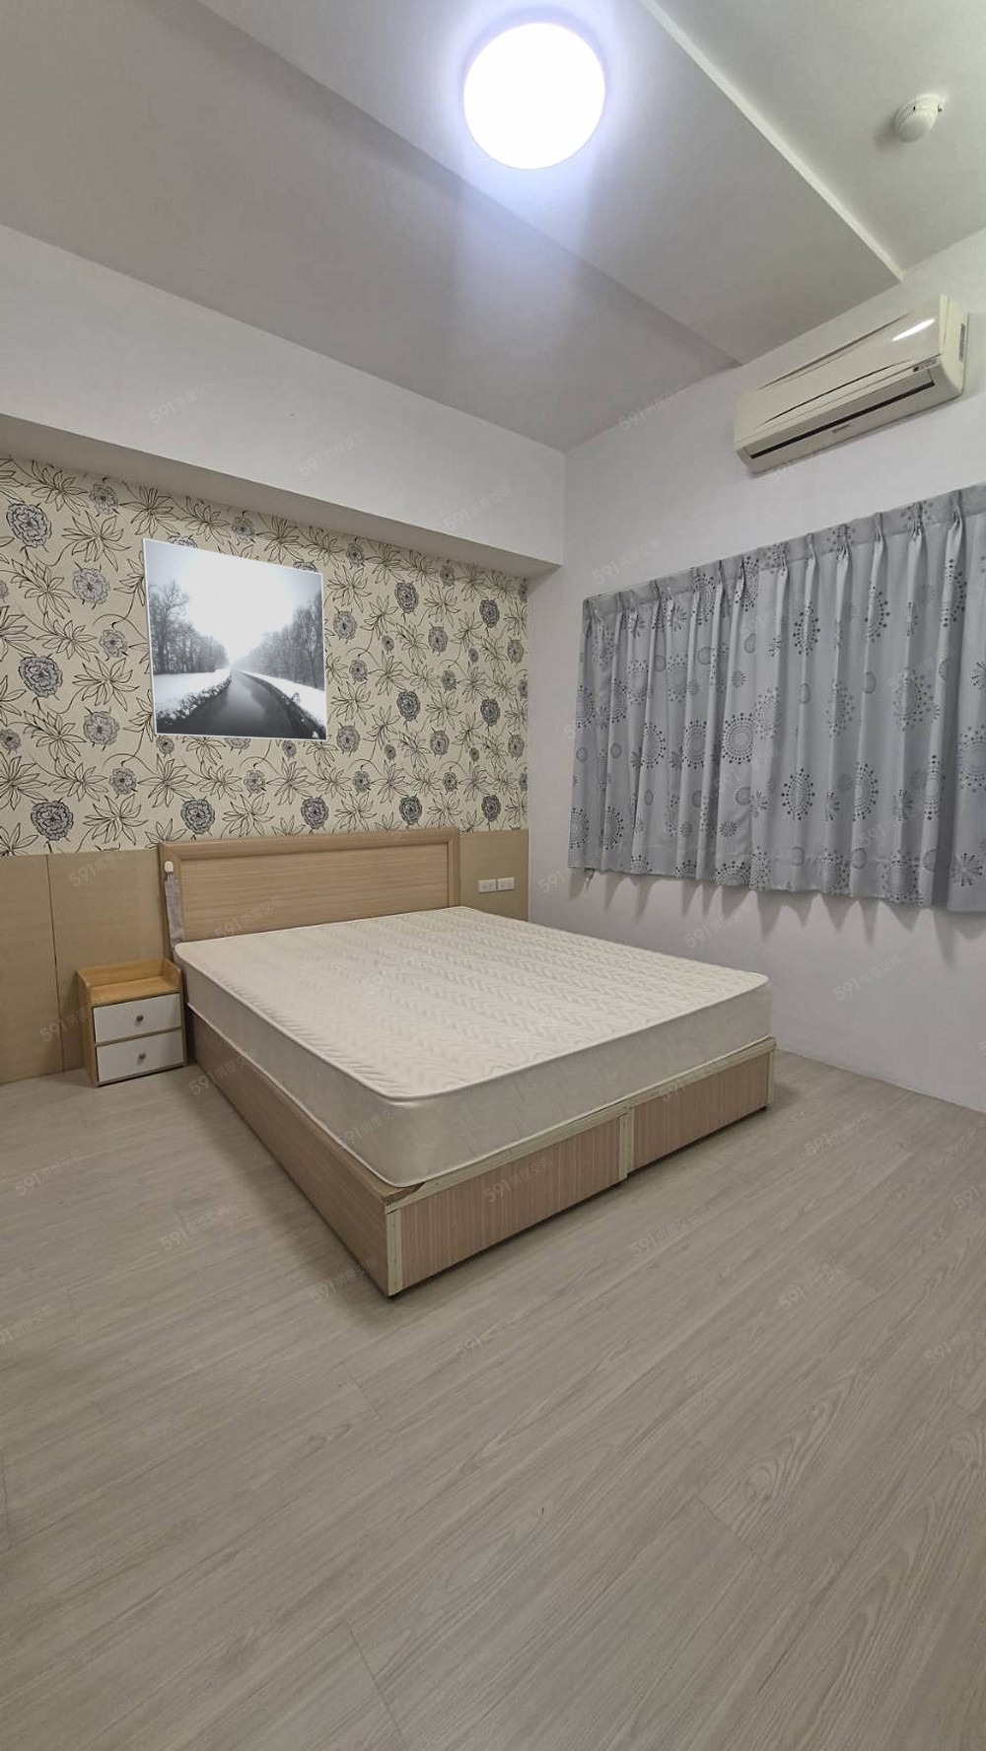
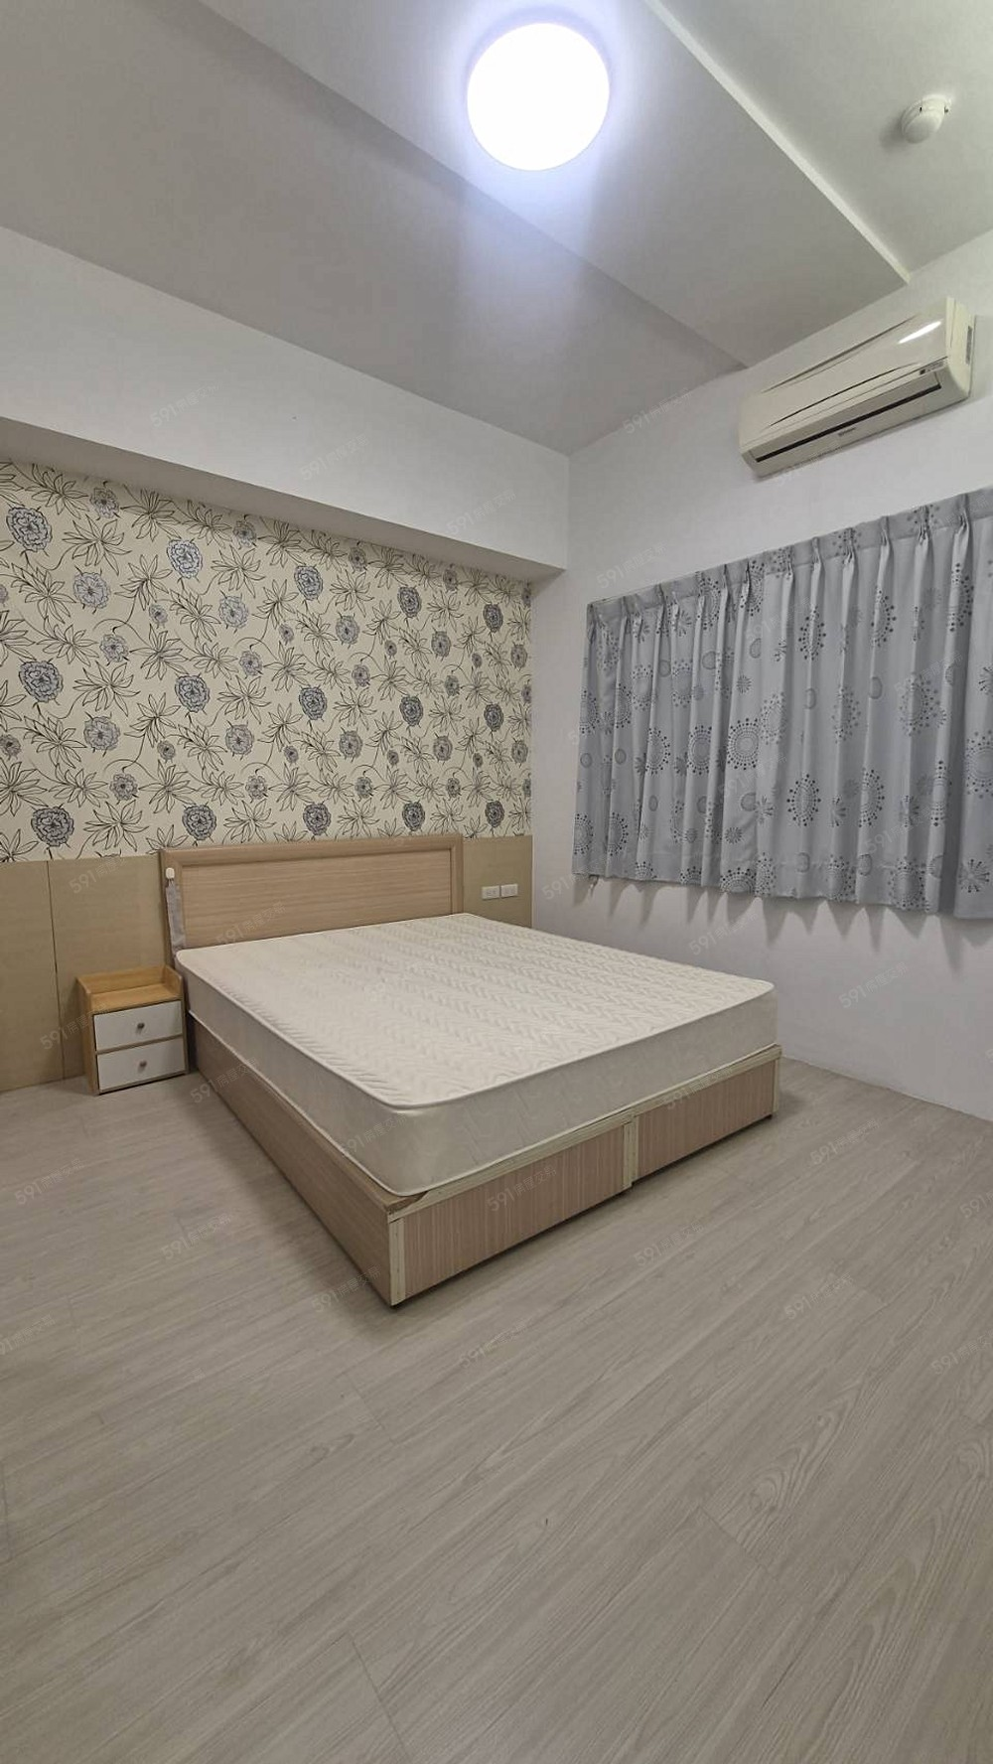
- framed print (243, 648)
